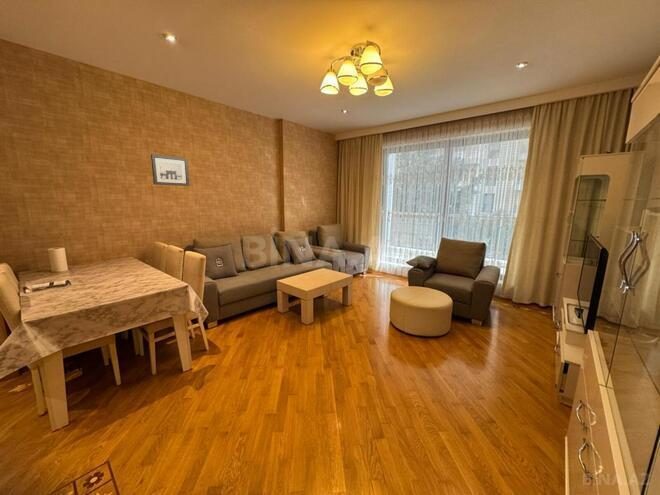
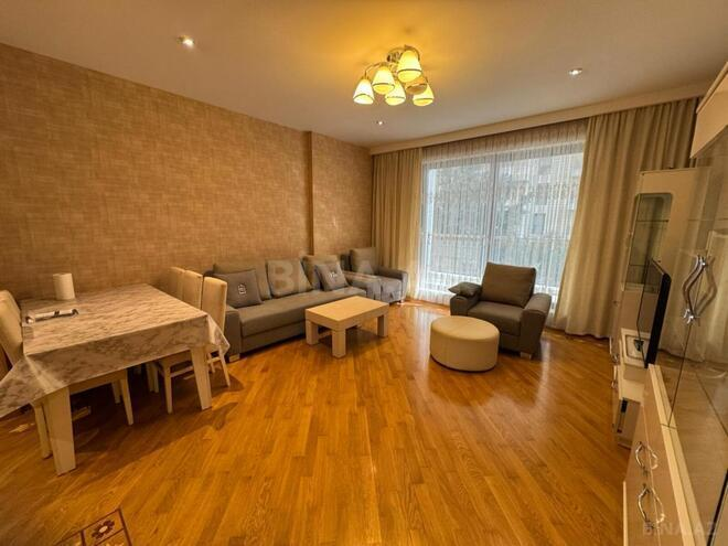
- wall art (171, 171)
